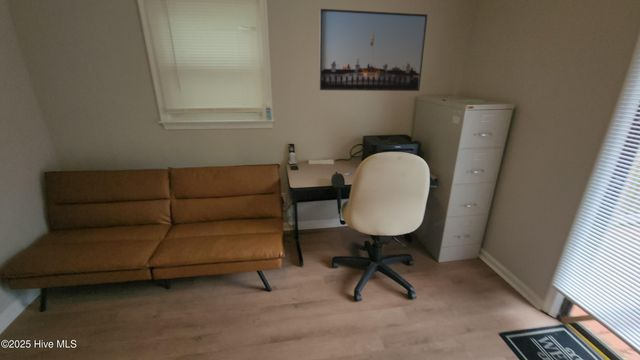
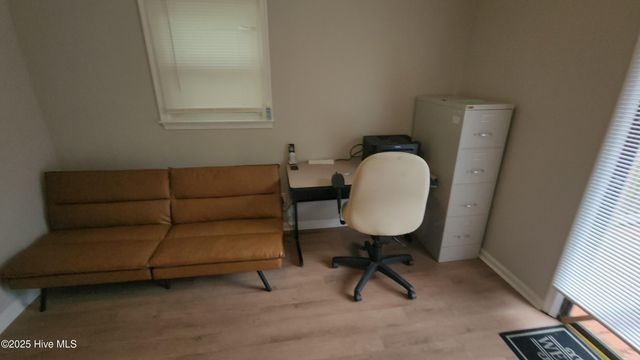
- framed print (372, 52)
